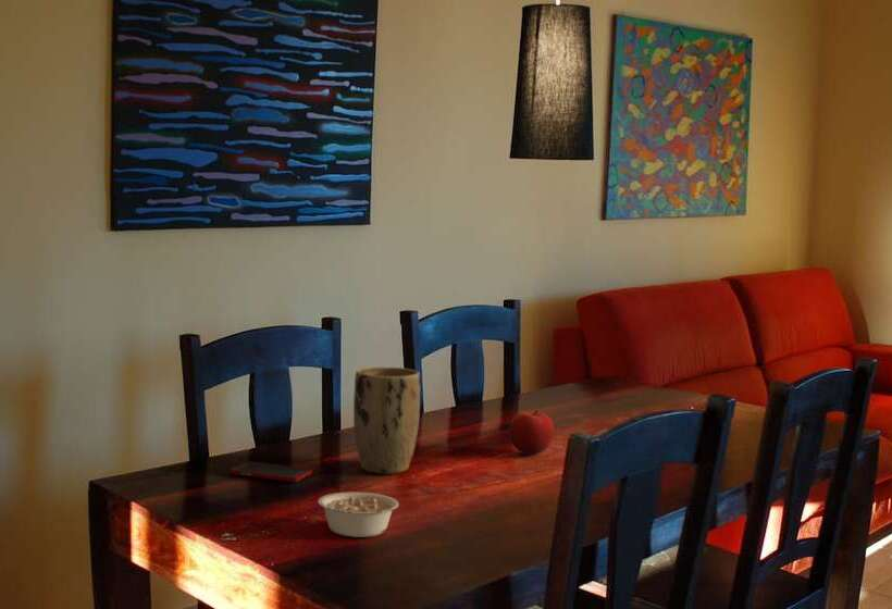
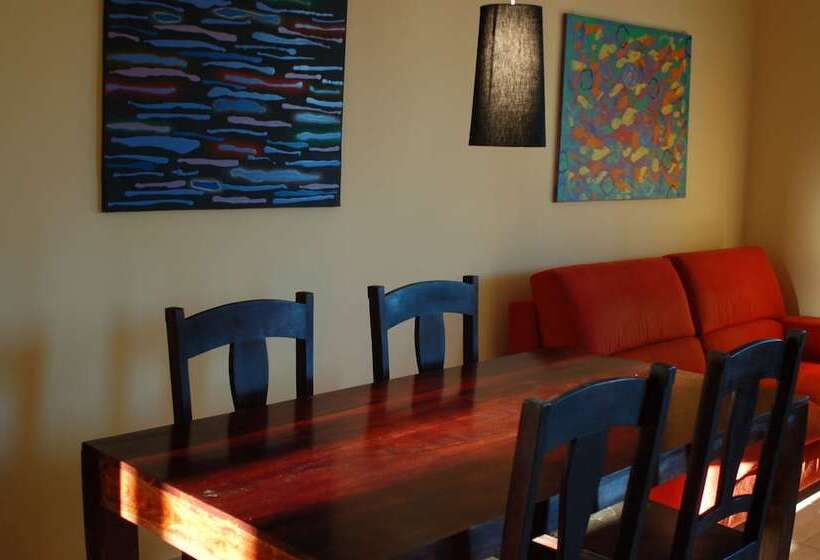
- fruit (531, 431)
- plant pot (385, 420)
- legume (361, 513)
- cell phone (271, 471)
